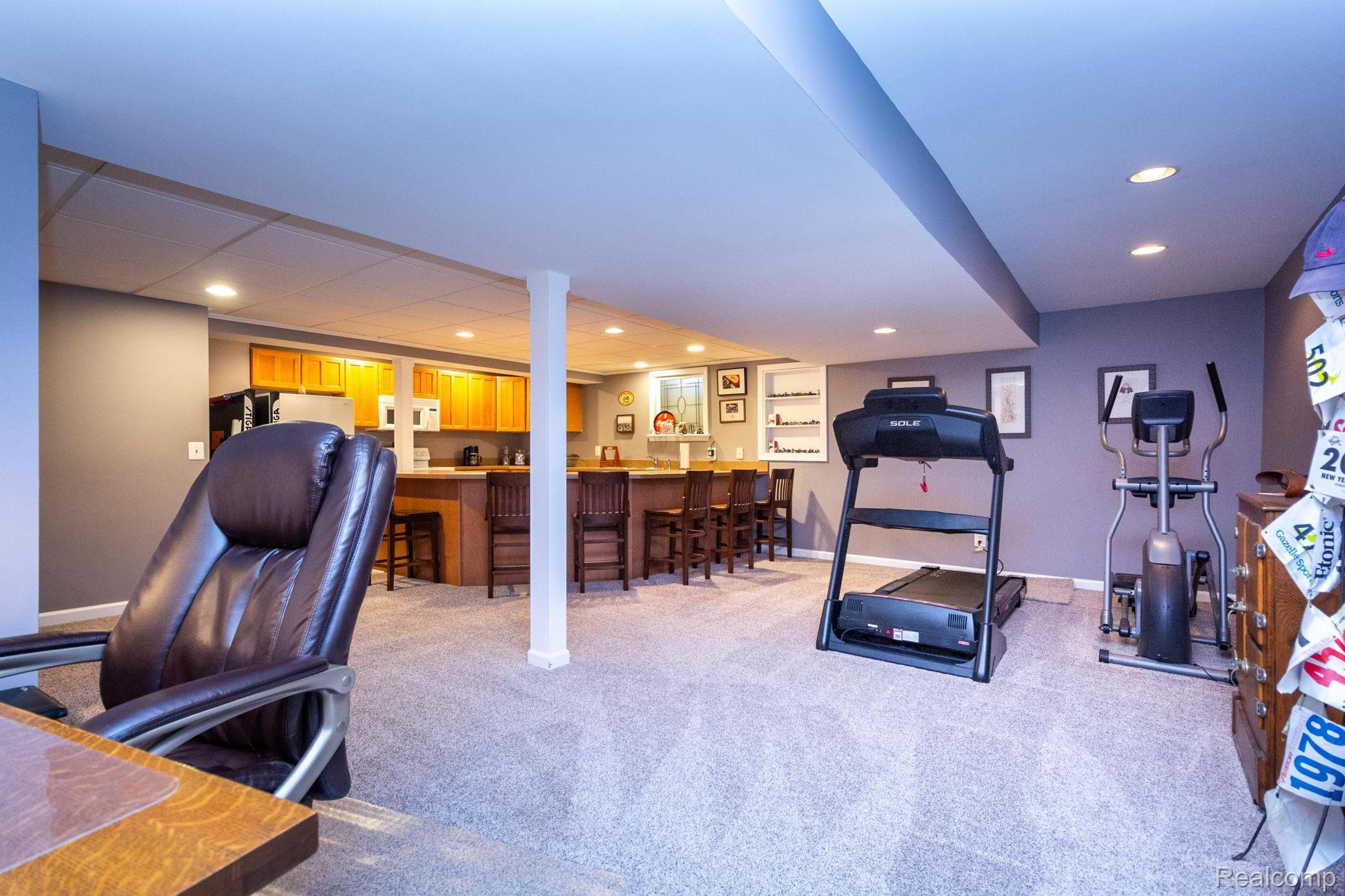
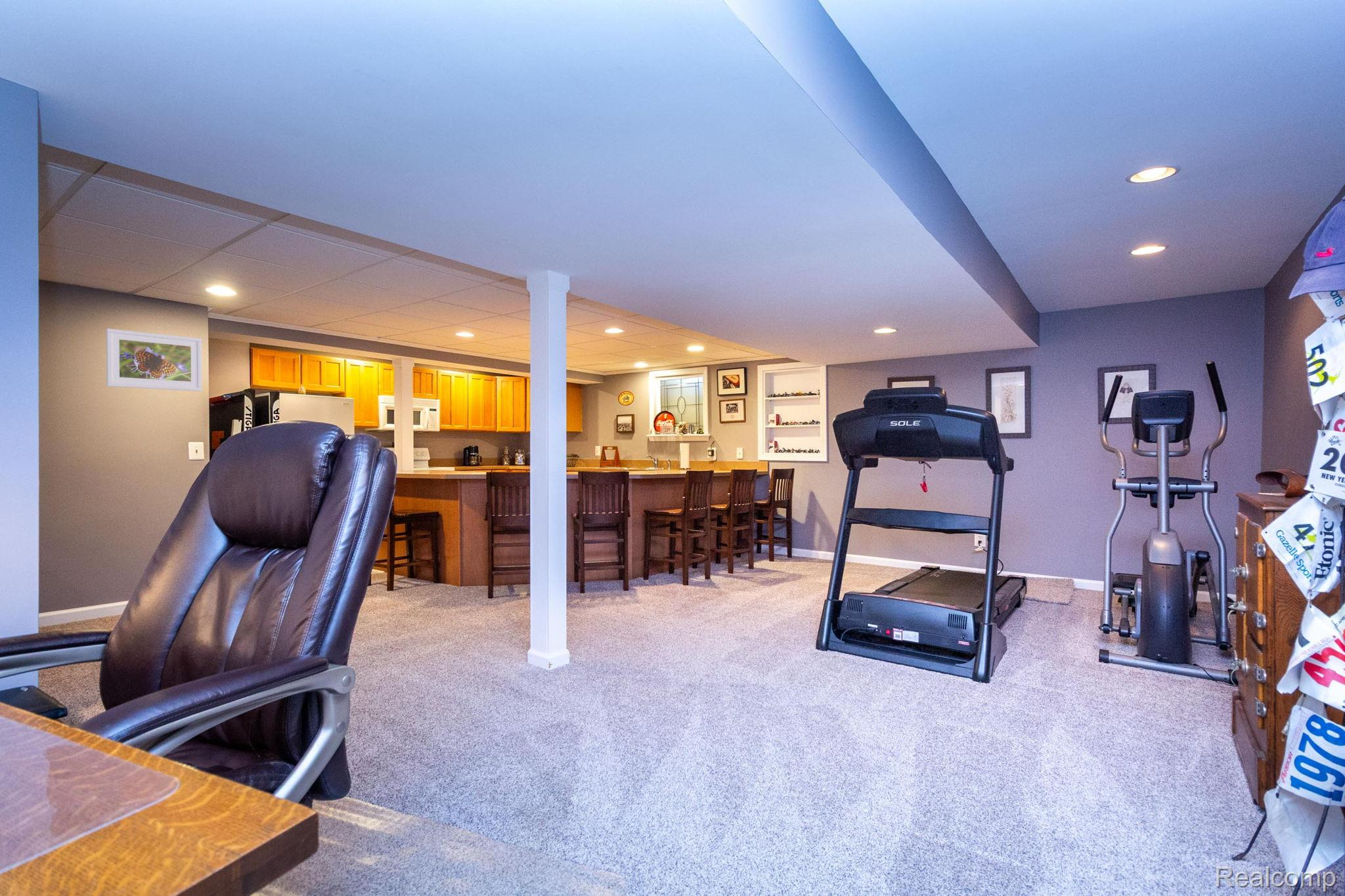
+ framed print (156, 361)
